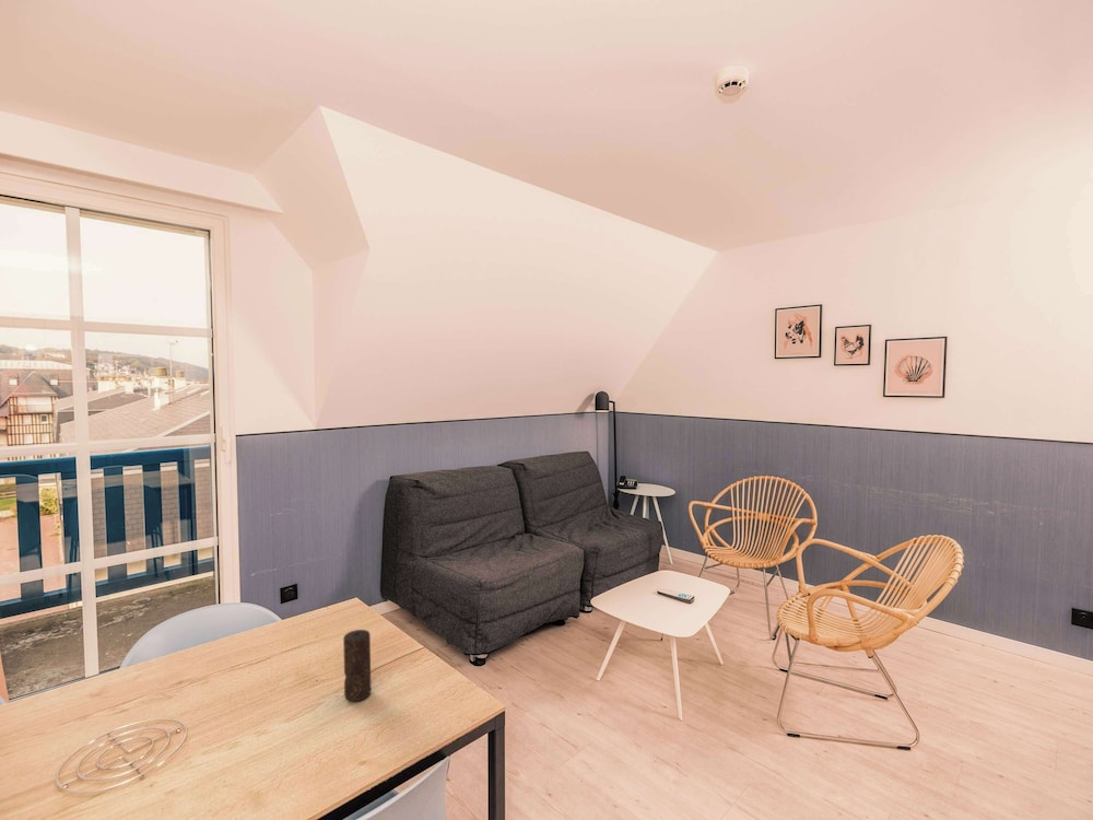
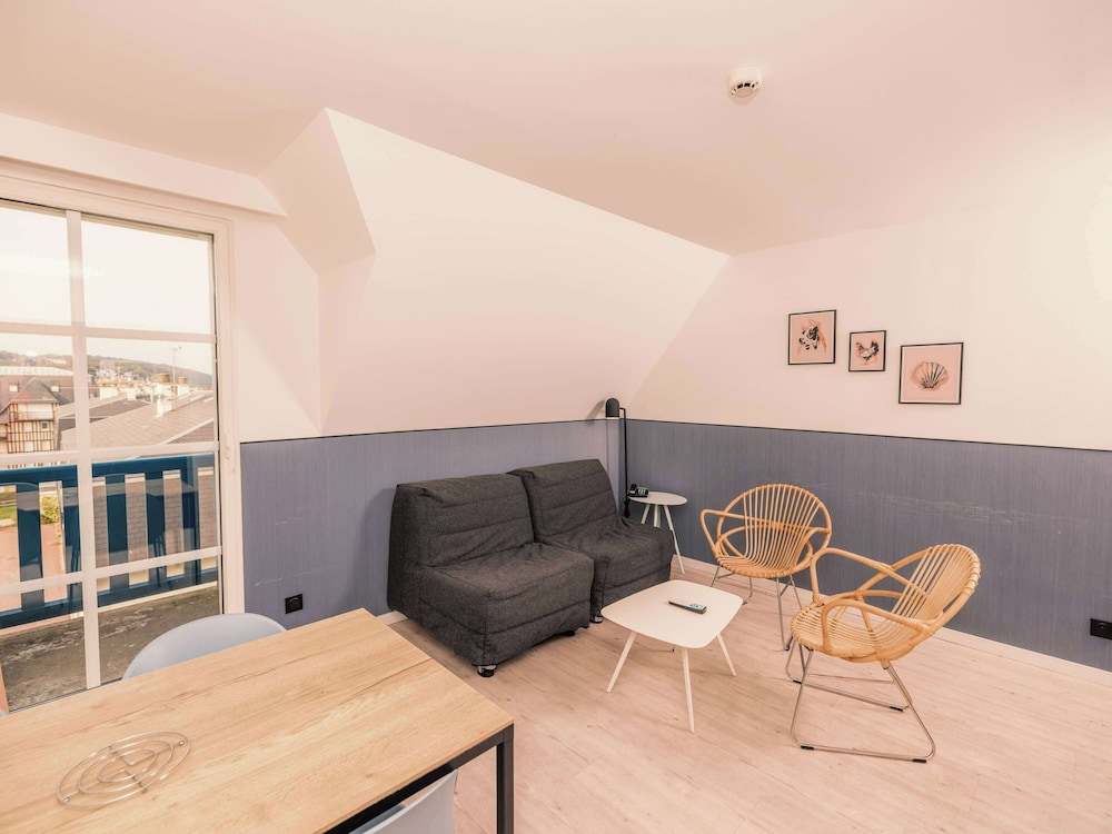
- candle (357, 664)
